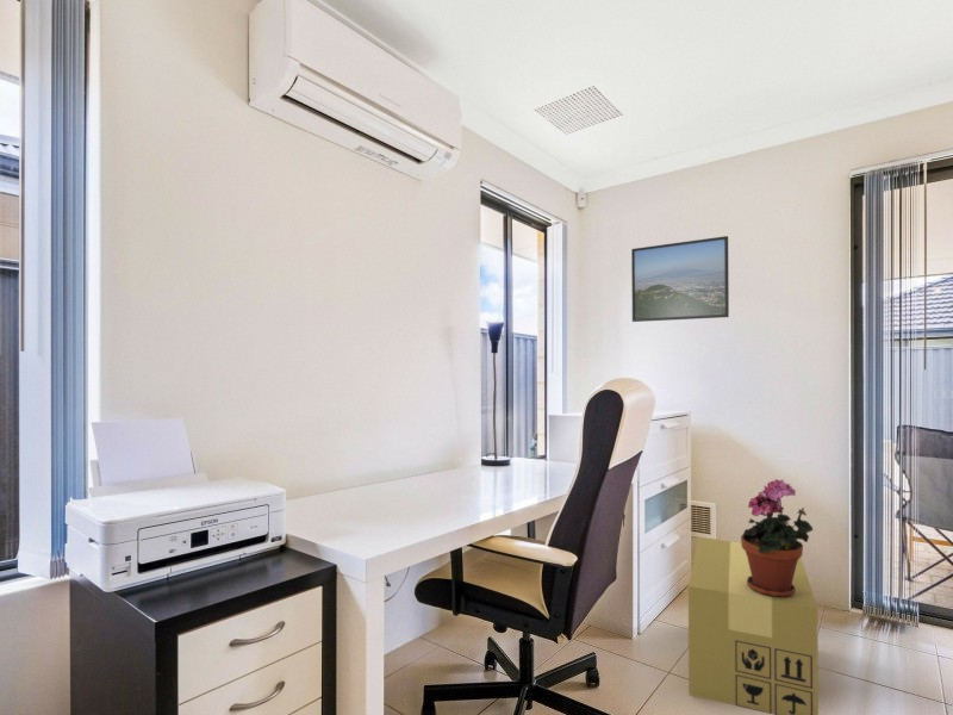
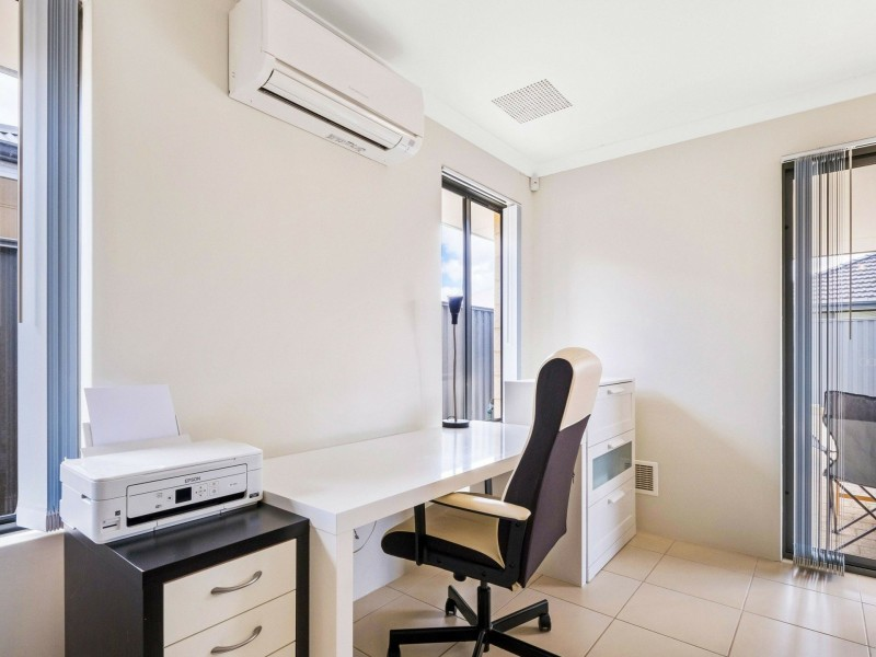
- potted plant (773, 533)
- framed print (677, 281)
- cardboard box (748, 616)
